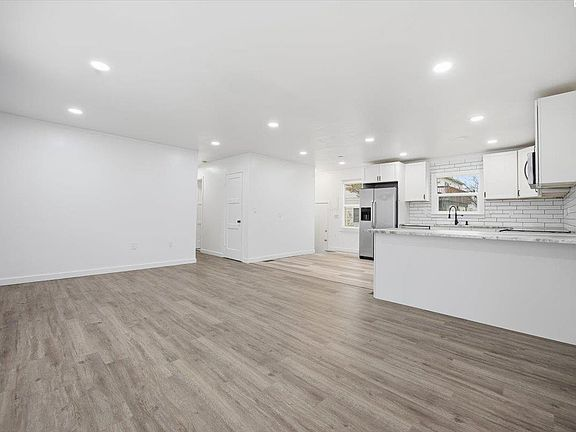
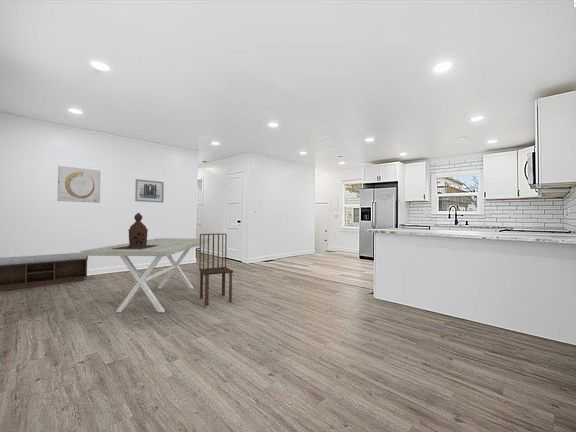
+ wall art (79, 185)
+ lantern (137, 229)
+ wall art (150, 191)
+ bench (40, 269)
+ dining table (160, 271)
+ dining chair (216, 268)
